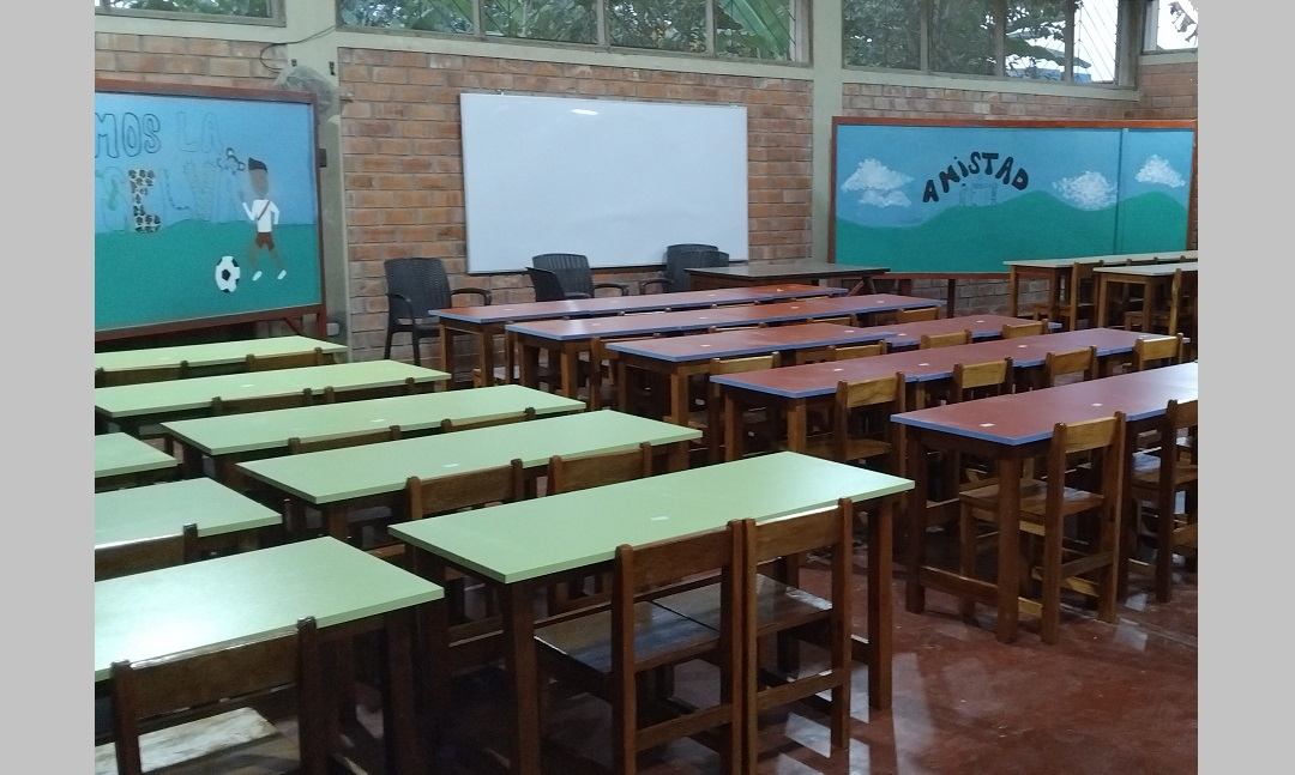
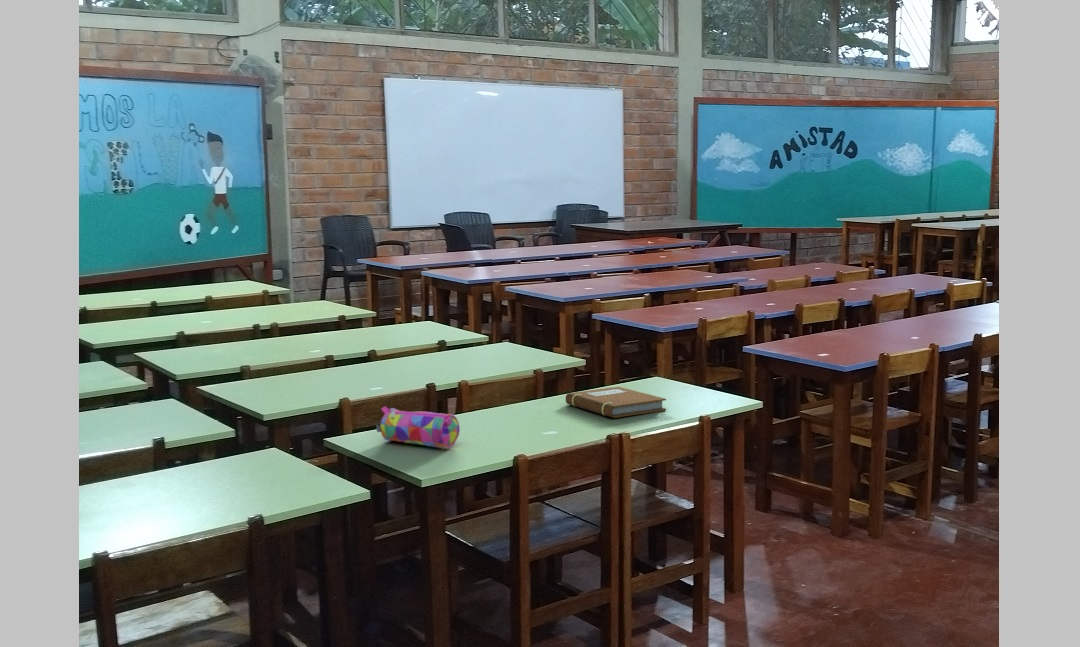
+ notebook (613, 401)
+ pencil case (418, 427)
